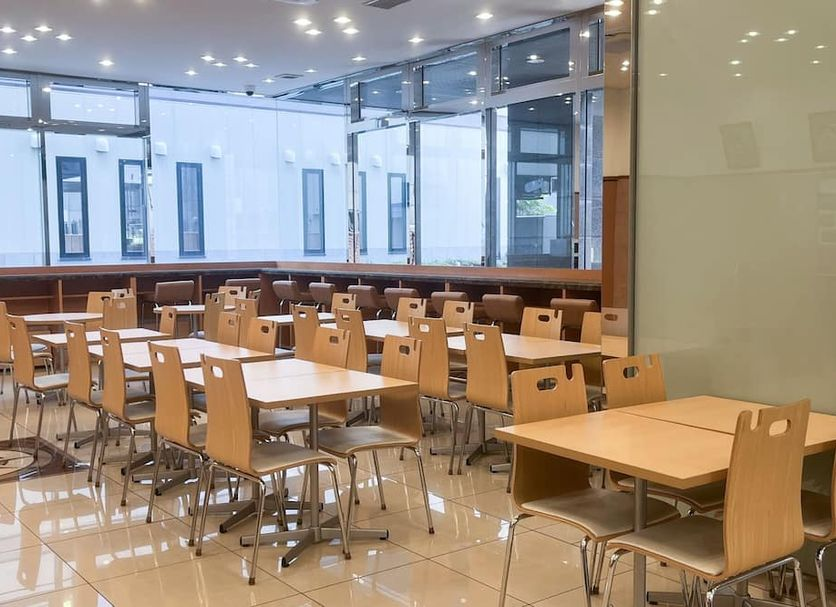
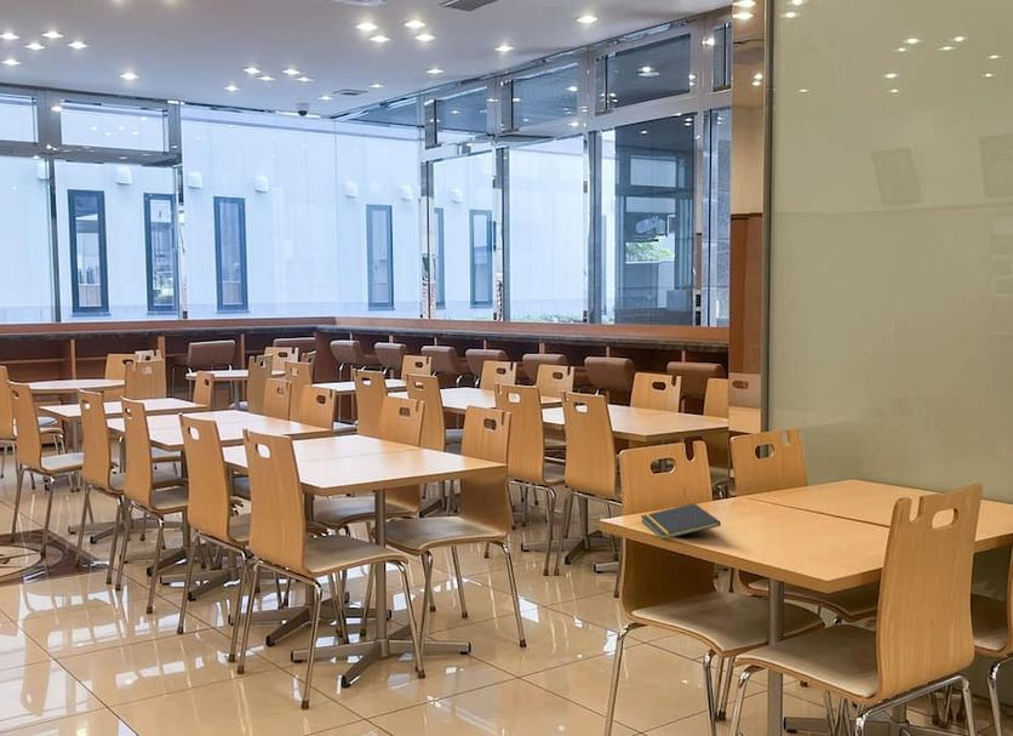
+ notepad (679, 520)
